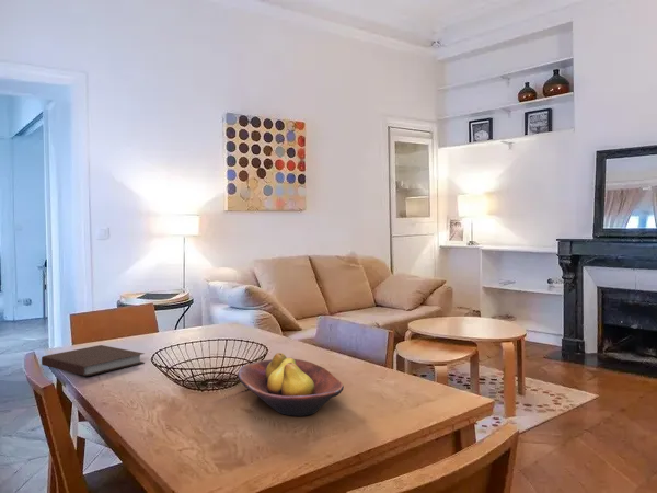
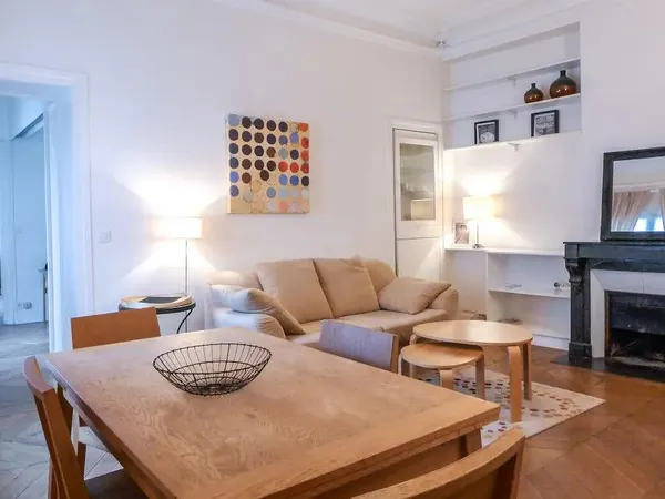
- fruit bowl (288, 378)
- notebook (93, 359)
